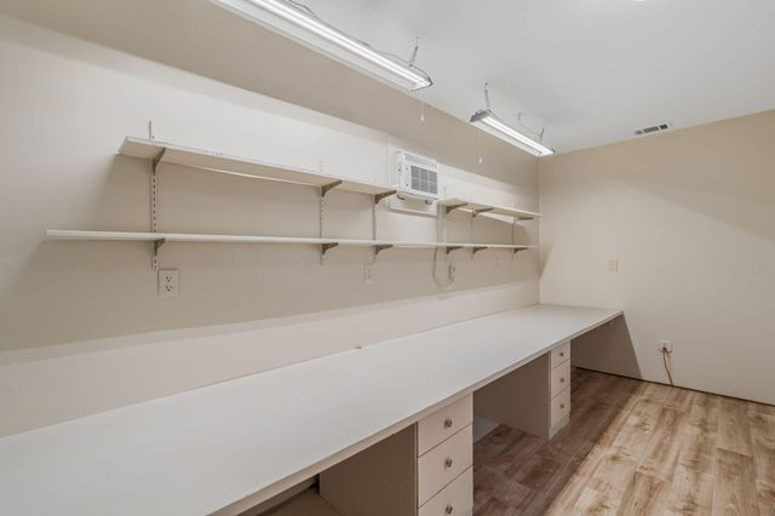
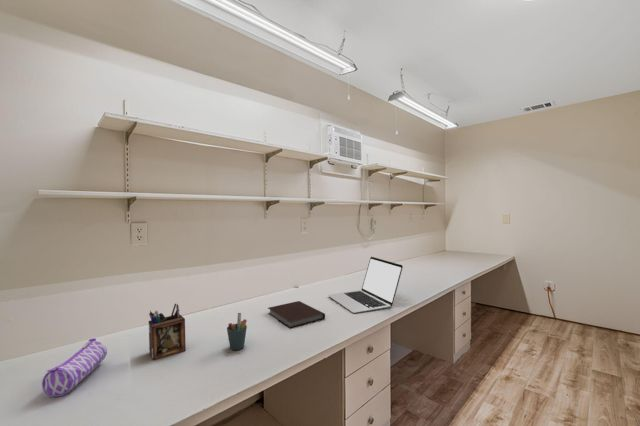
+ laptop (363, 282)
+ pencil case (78, 364)
+ pen holder (237, 331)
+ notebook (295, 313)
+ desk organizer (167, 329)
